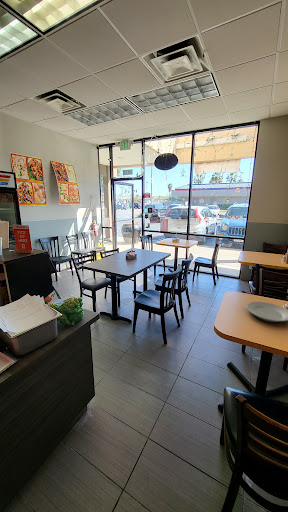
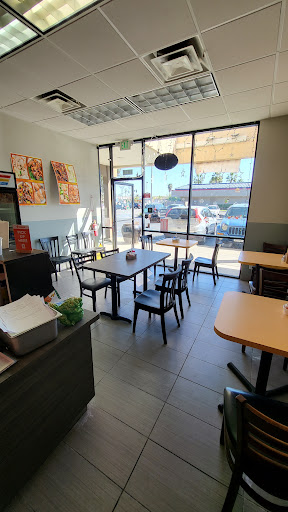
- plate (267, 312)
